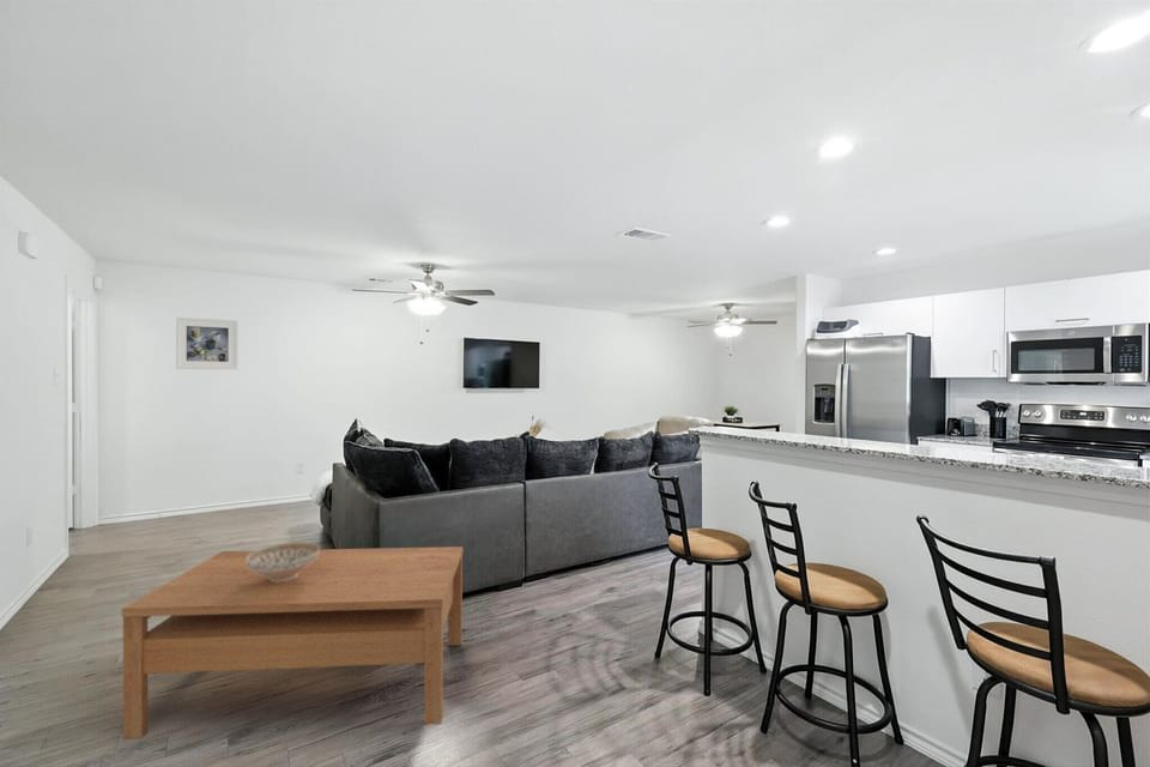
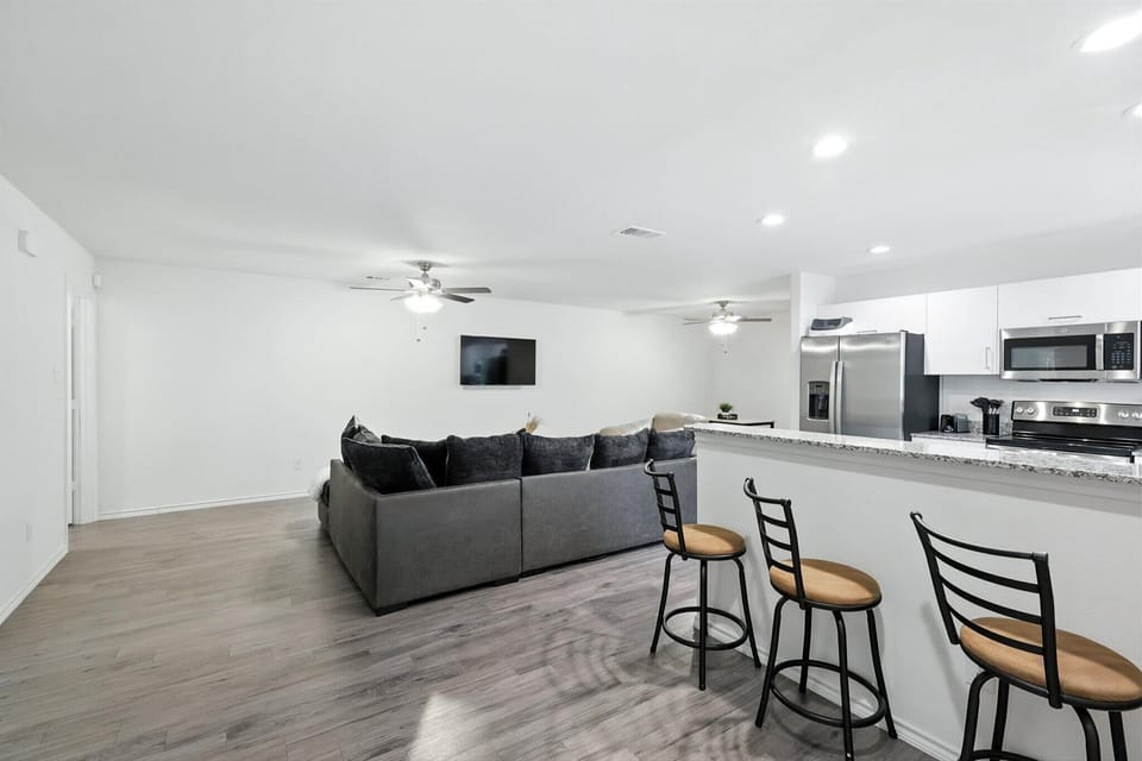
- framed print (207, 344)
- decorative bowl (283, 564)
- coffee table (319, 628)
